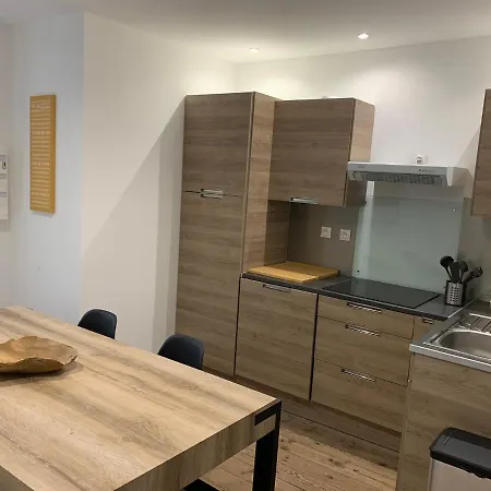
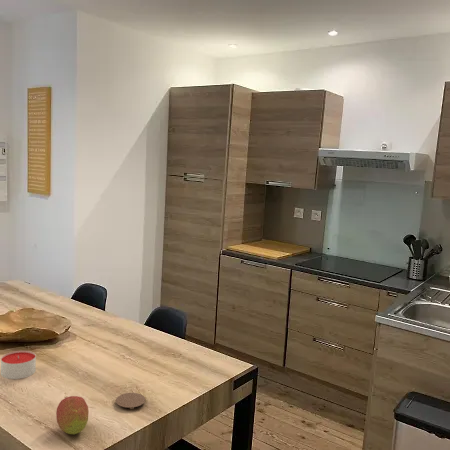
+ coaster (130, 401)
+ fruit (72, 414)
+ candle (18, 364)
